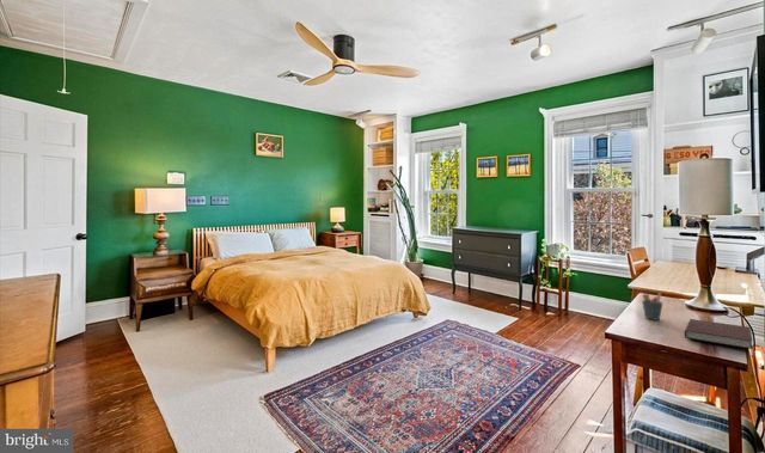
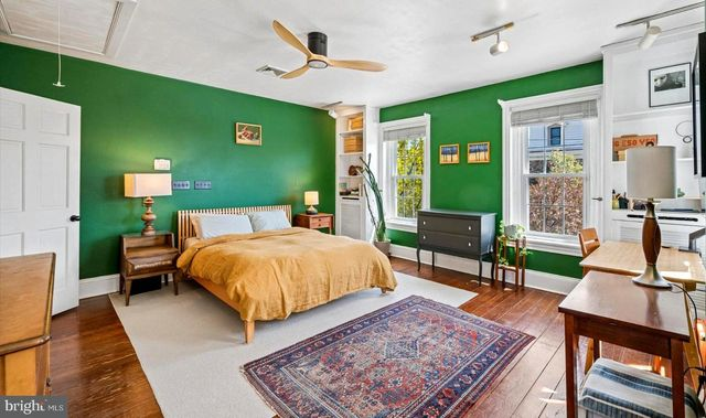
- pen holder (651, 305)
- notebook (717, 332)
